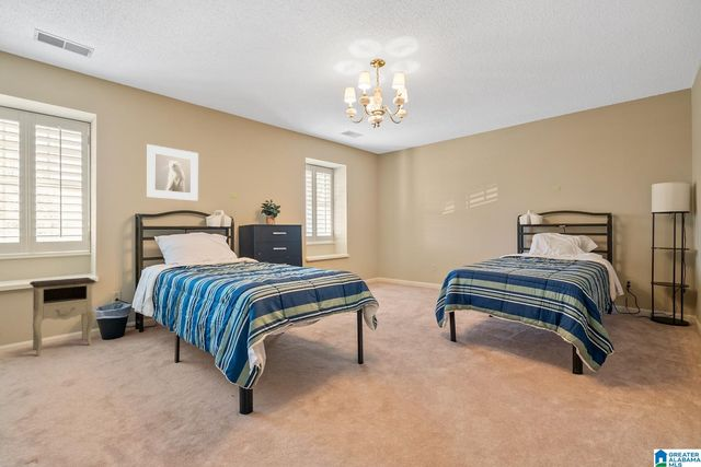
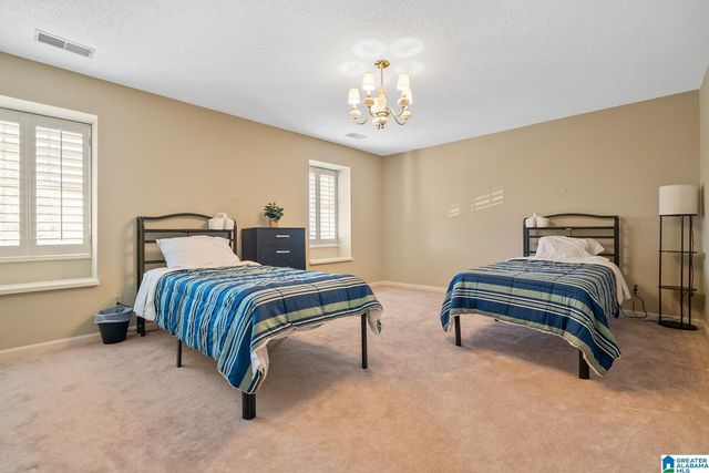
- nightstand (62, 313)
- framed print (173, 174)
